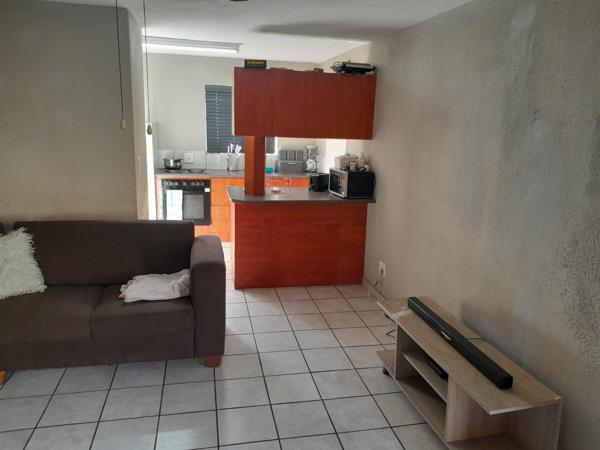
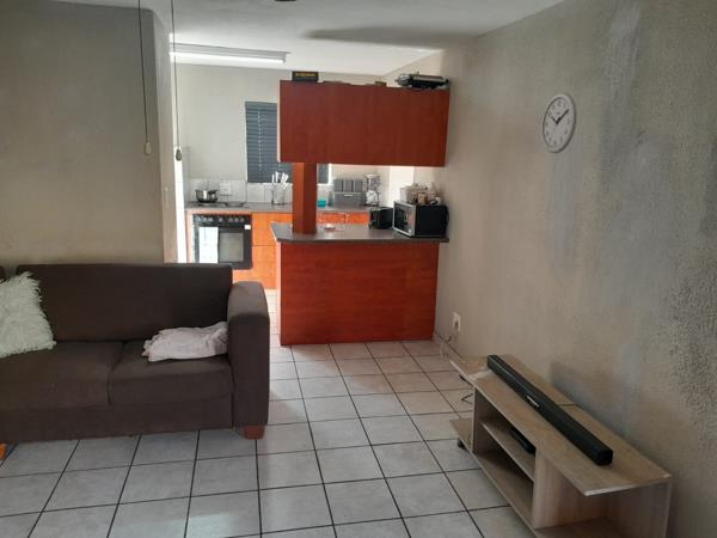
+ wall clock (557, 123)
